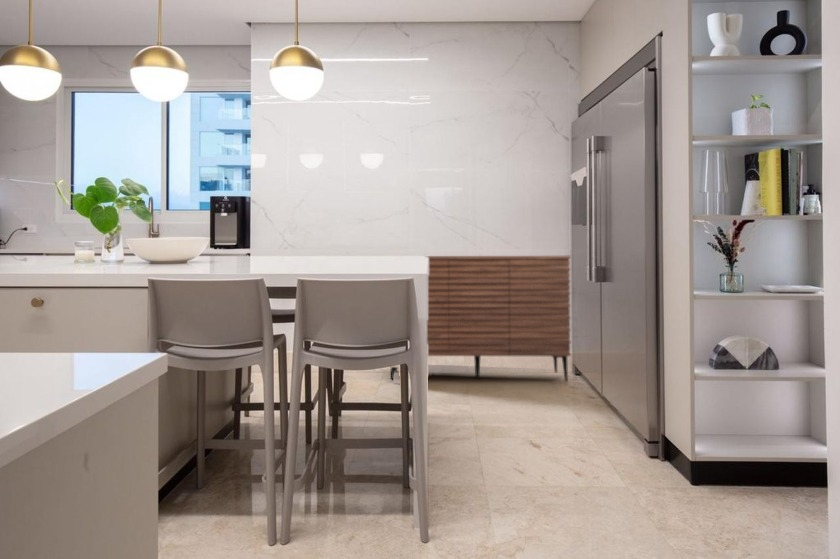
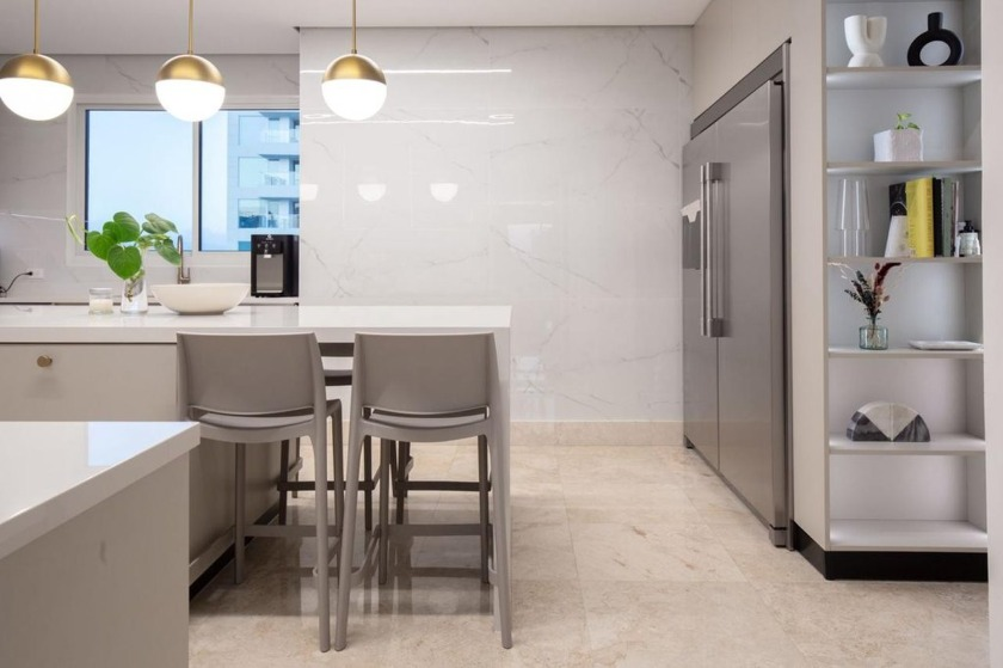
- sideboard (477, 317)
